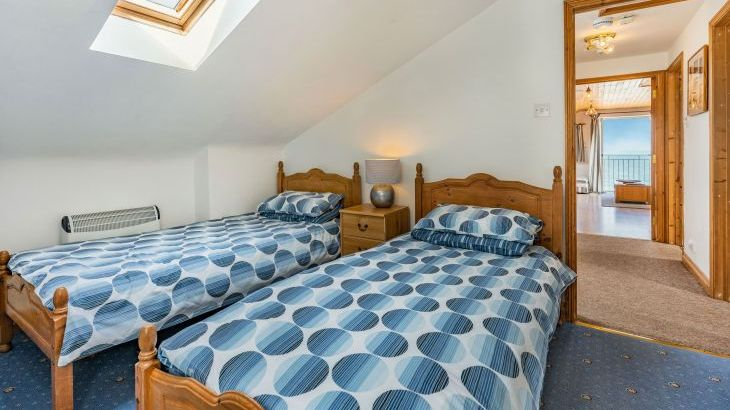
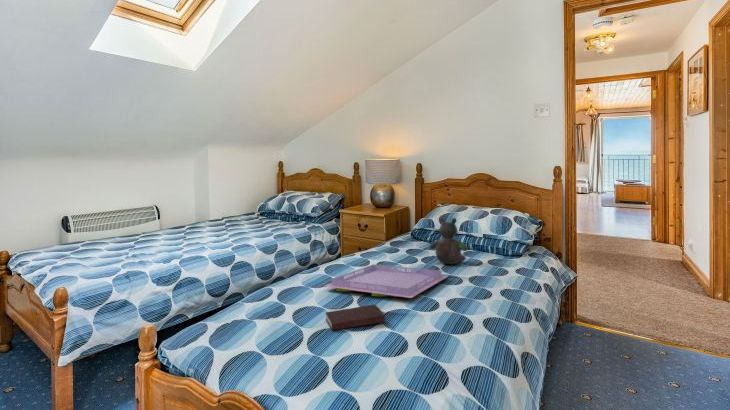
+ stuffed bear (450, 240)
+ tray (388, 280)
+ book (354, 316)
